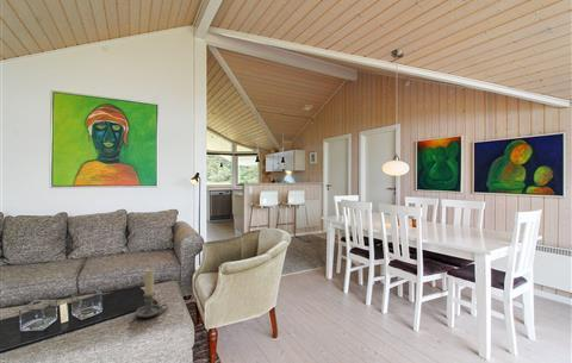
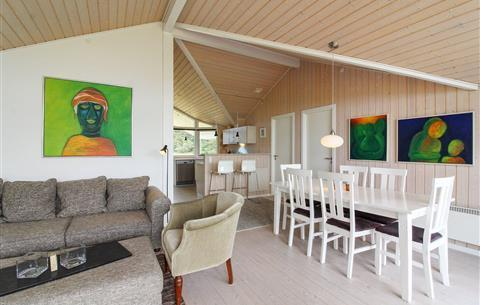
- candle holder (151, 290)
